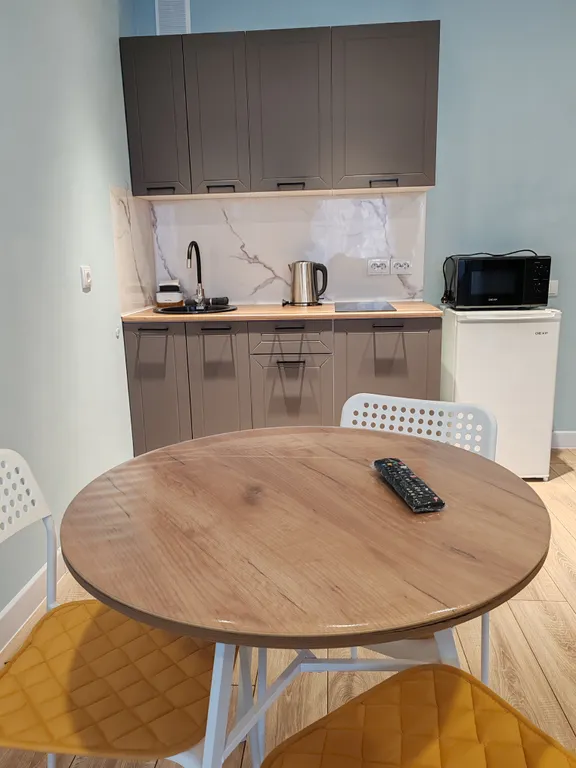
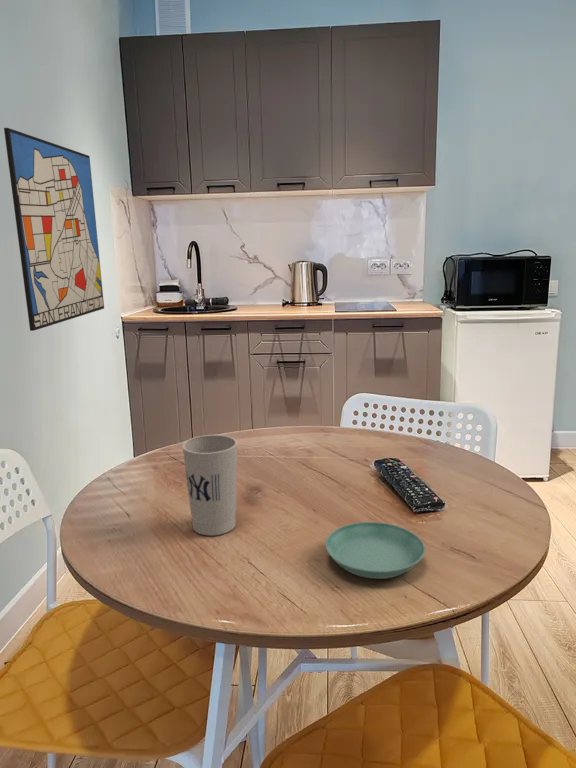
+ saucer (374, 552)
+ wall art (63, 234)
+ cup (212, 485)
